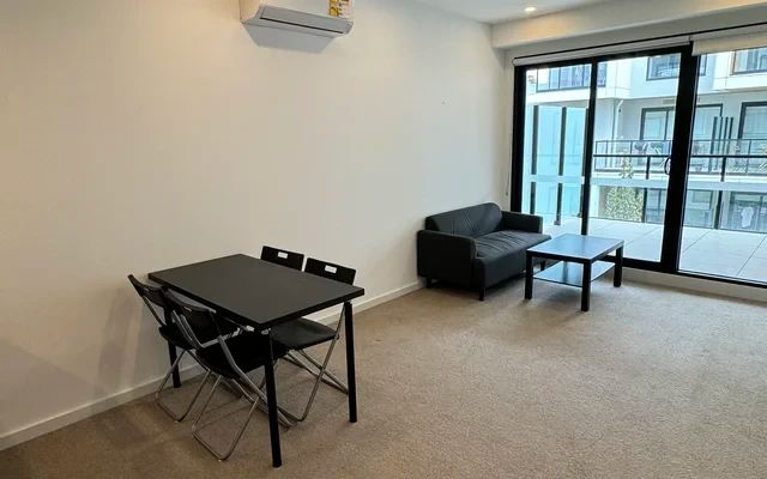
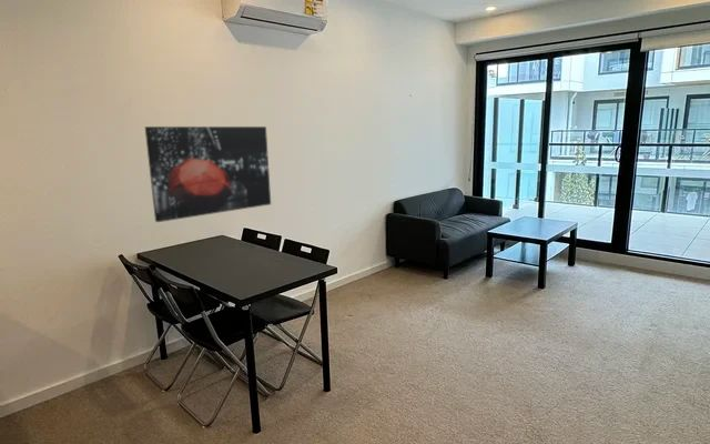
+ wall art (215, 170)
